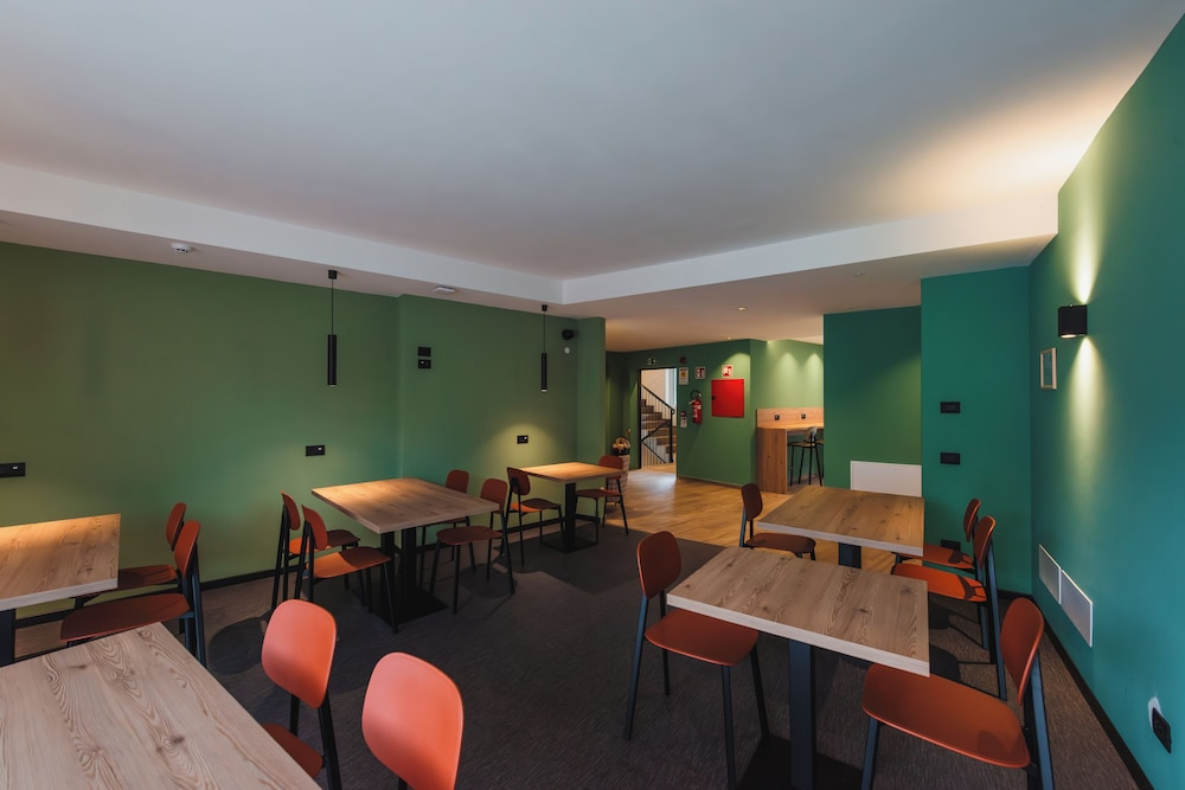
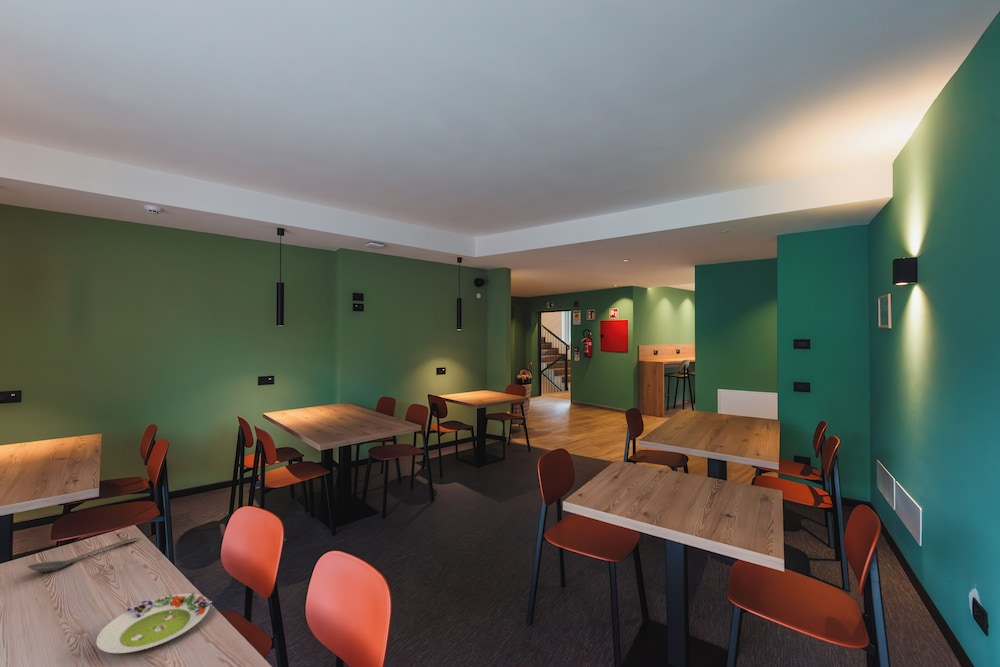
+ salad plate (156, 622)
+ stirrer (89, 552)
